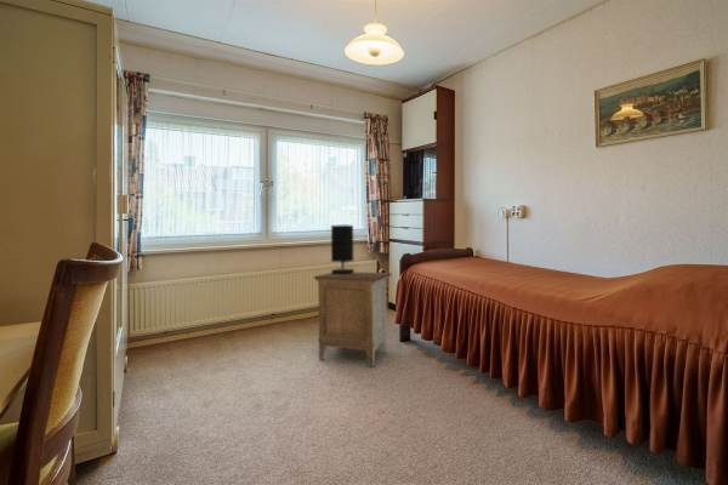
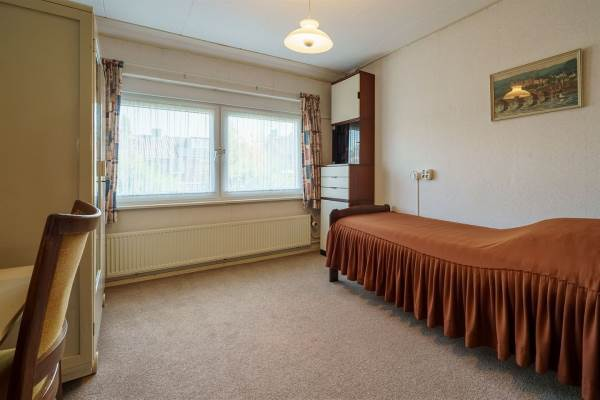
- nightstand (354, 314)
- table lamp (342, 249)
